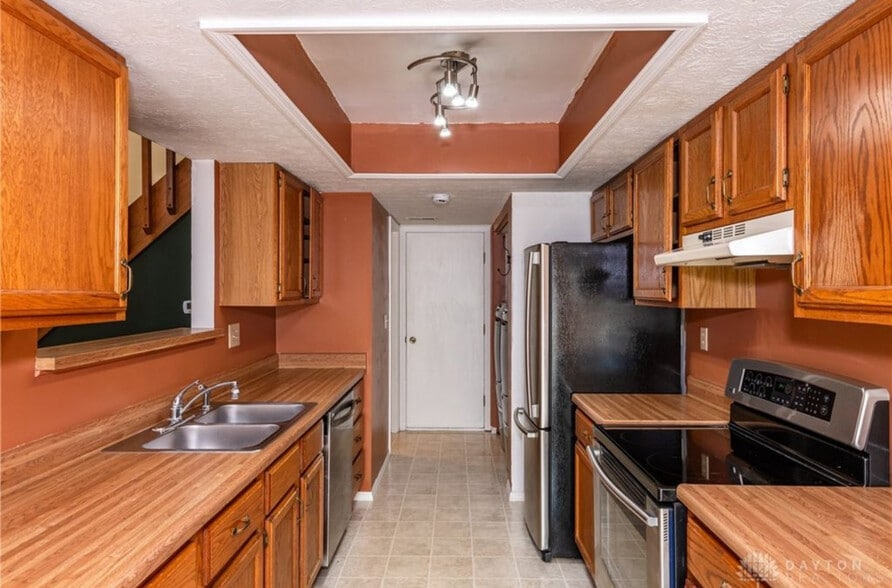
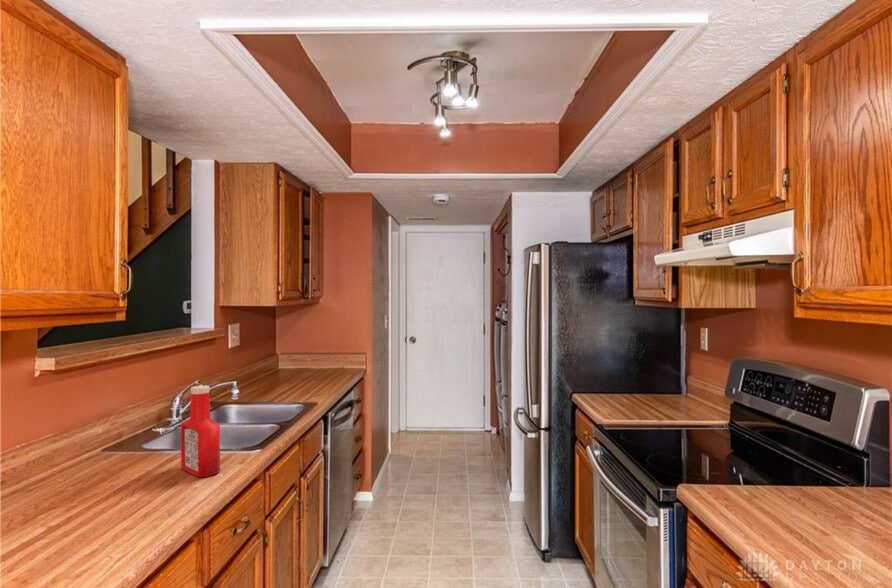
+ soap bottle (200, 428)
